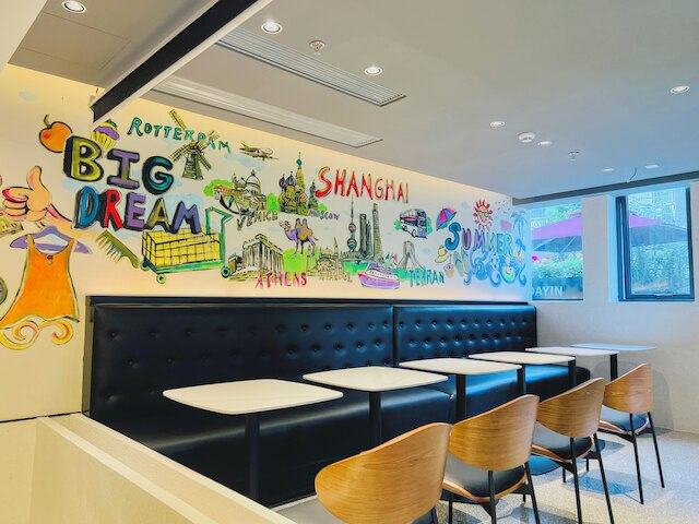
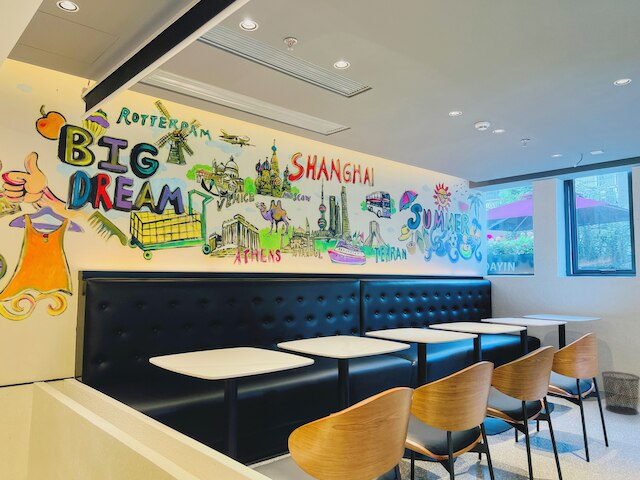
+ waste bin (620, 392)
